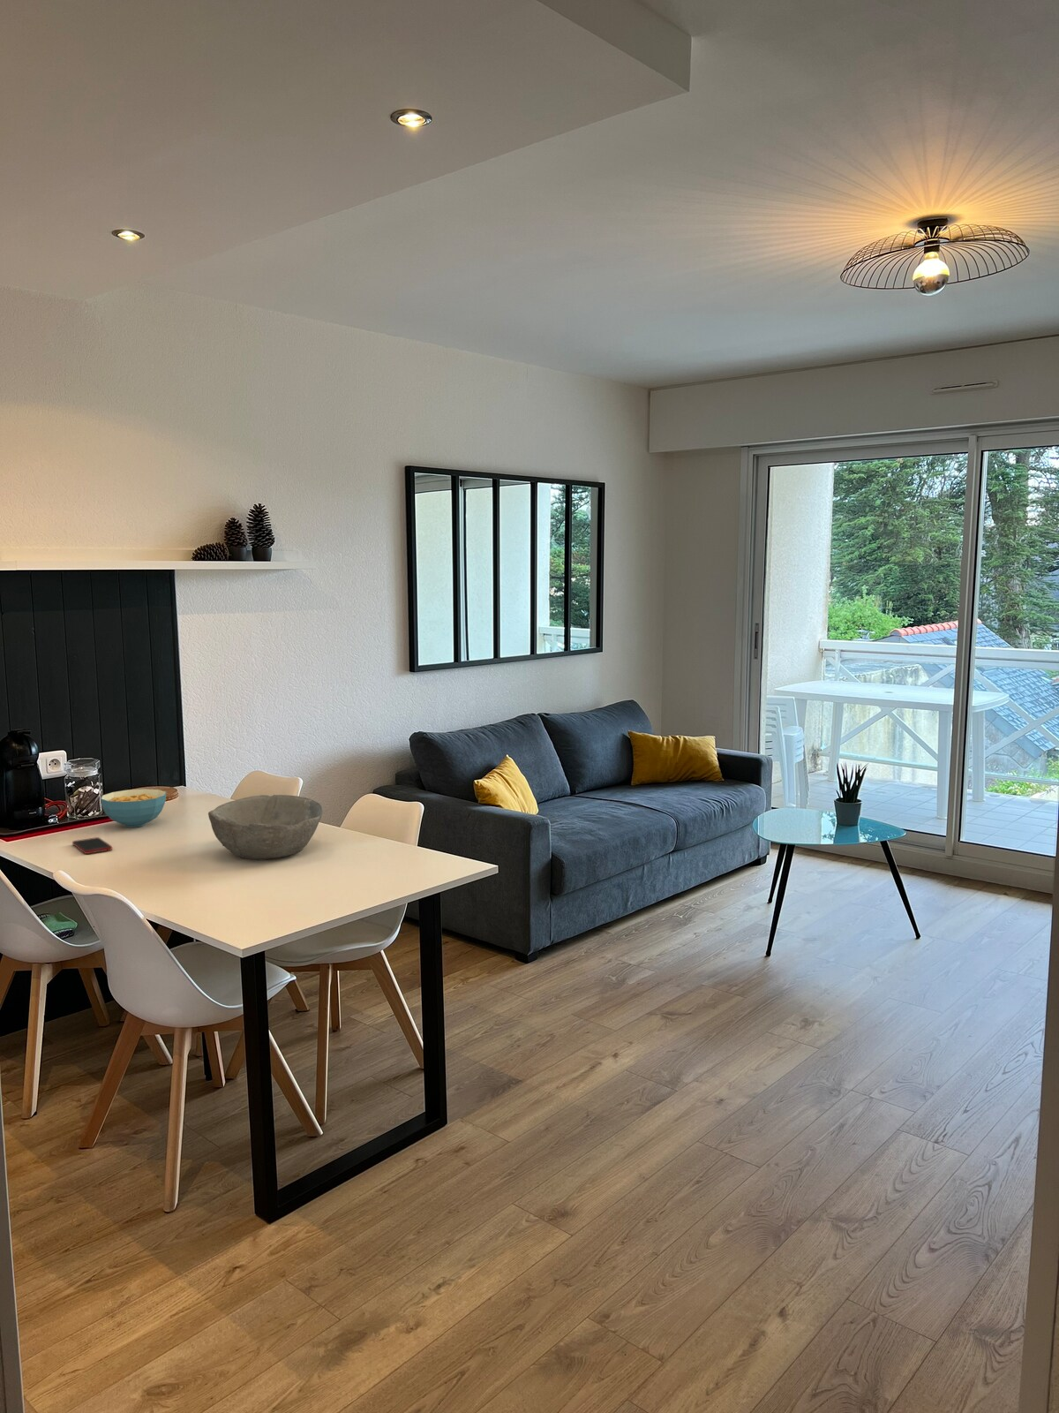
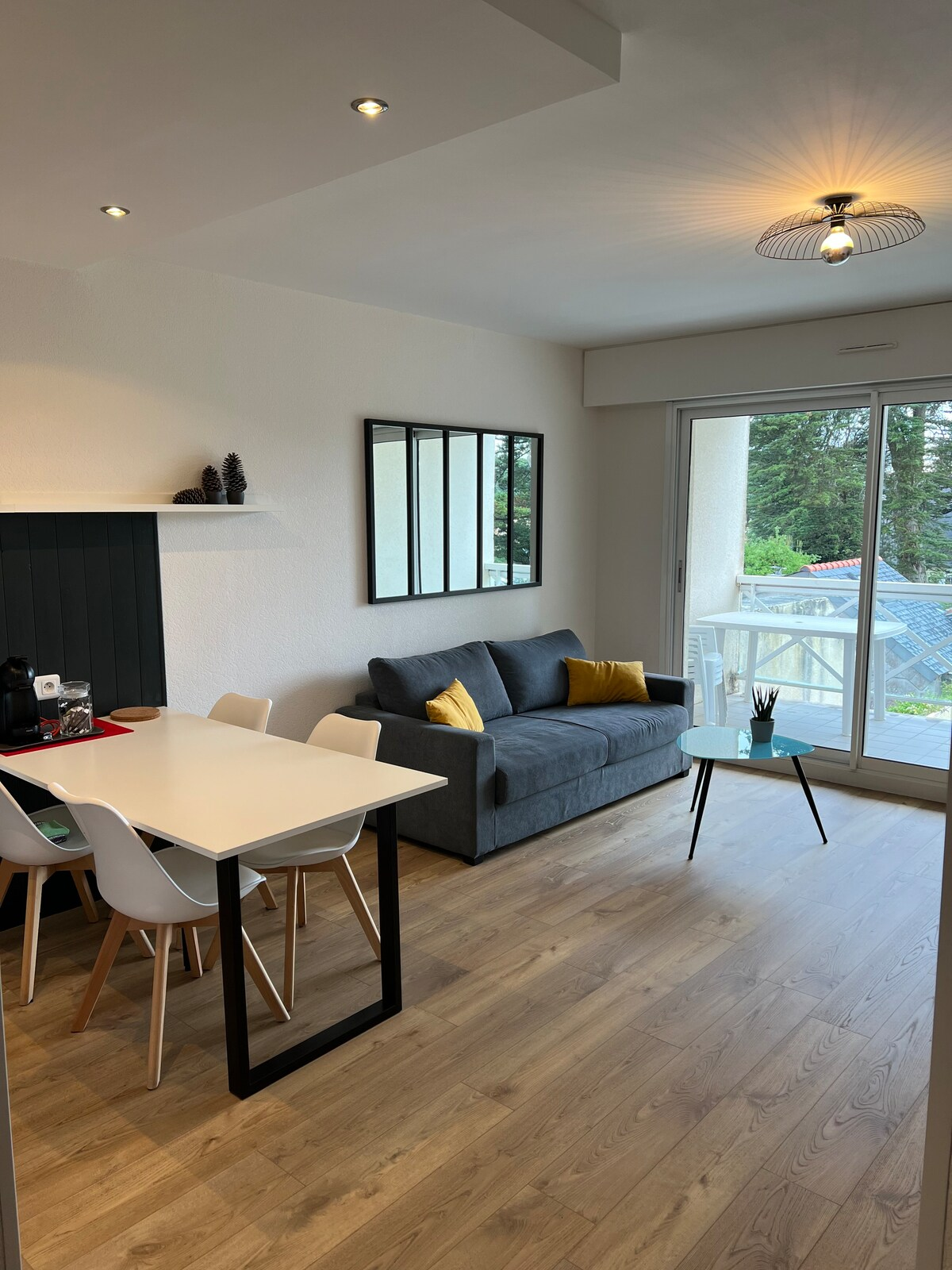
- cereal bowl (135, 810)
- bowl (267, 829)
- cell phone (92, 846)
